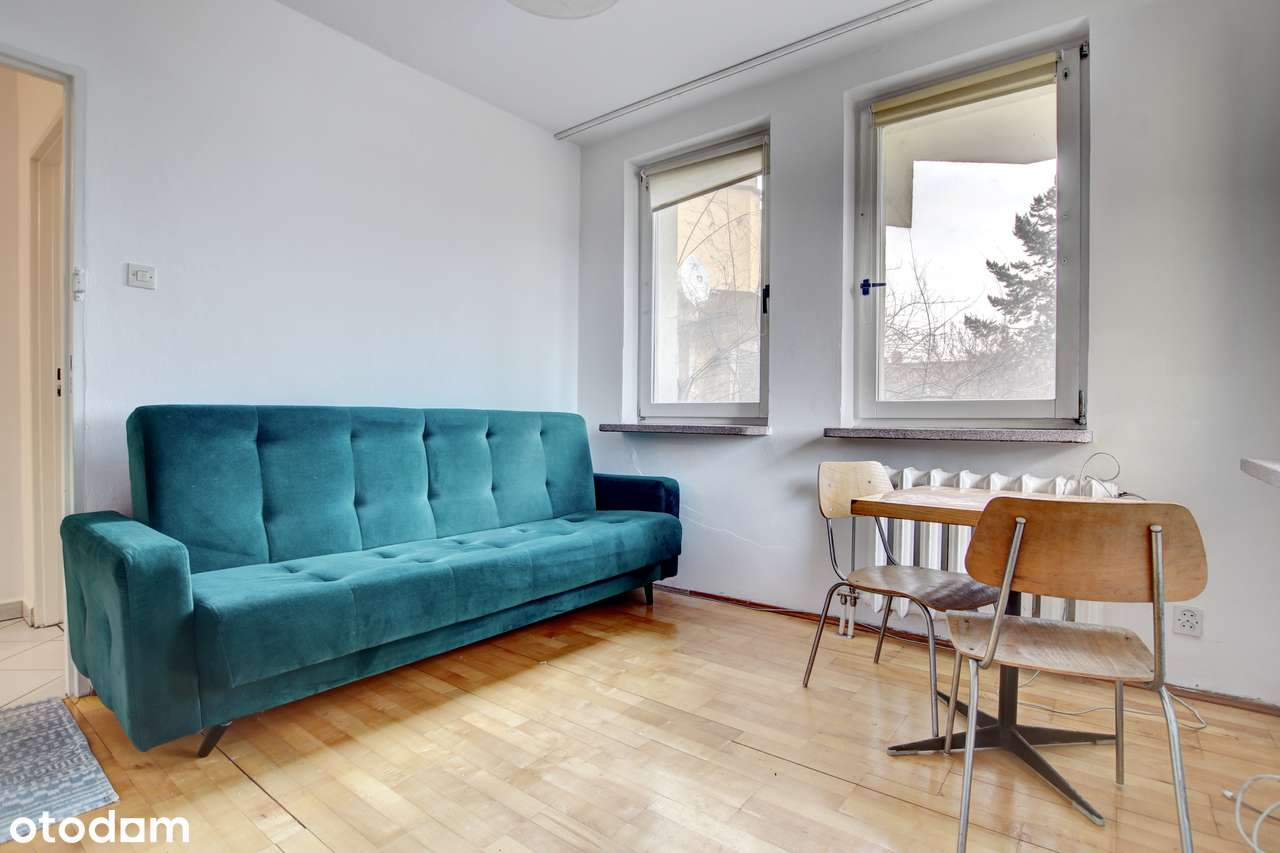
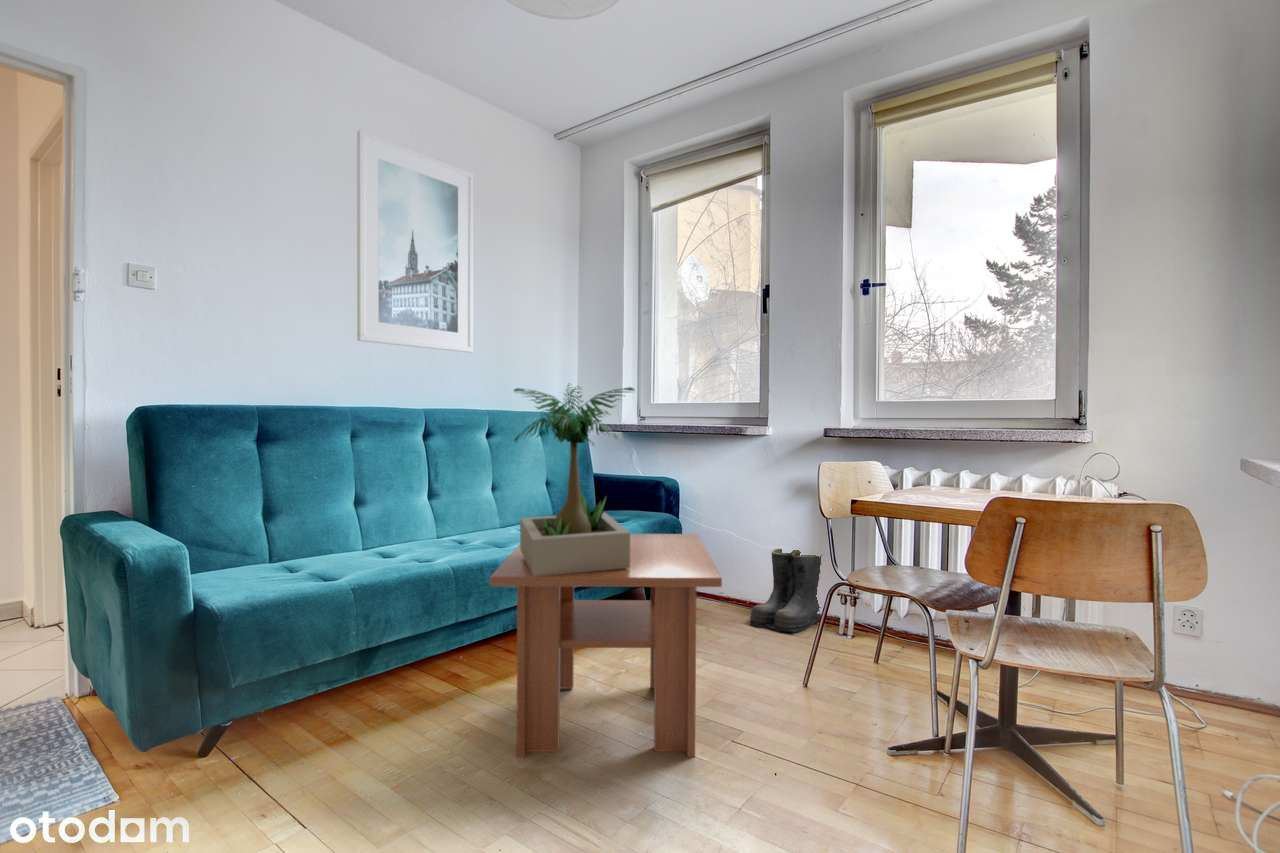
+ potted plant (575, 472)
+ coffee table (609, 633)
+ boots (787, 587)
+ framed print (419, 250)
